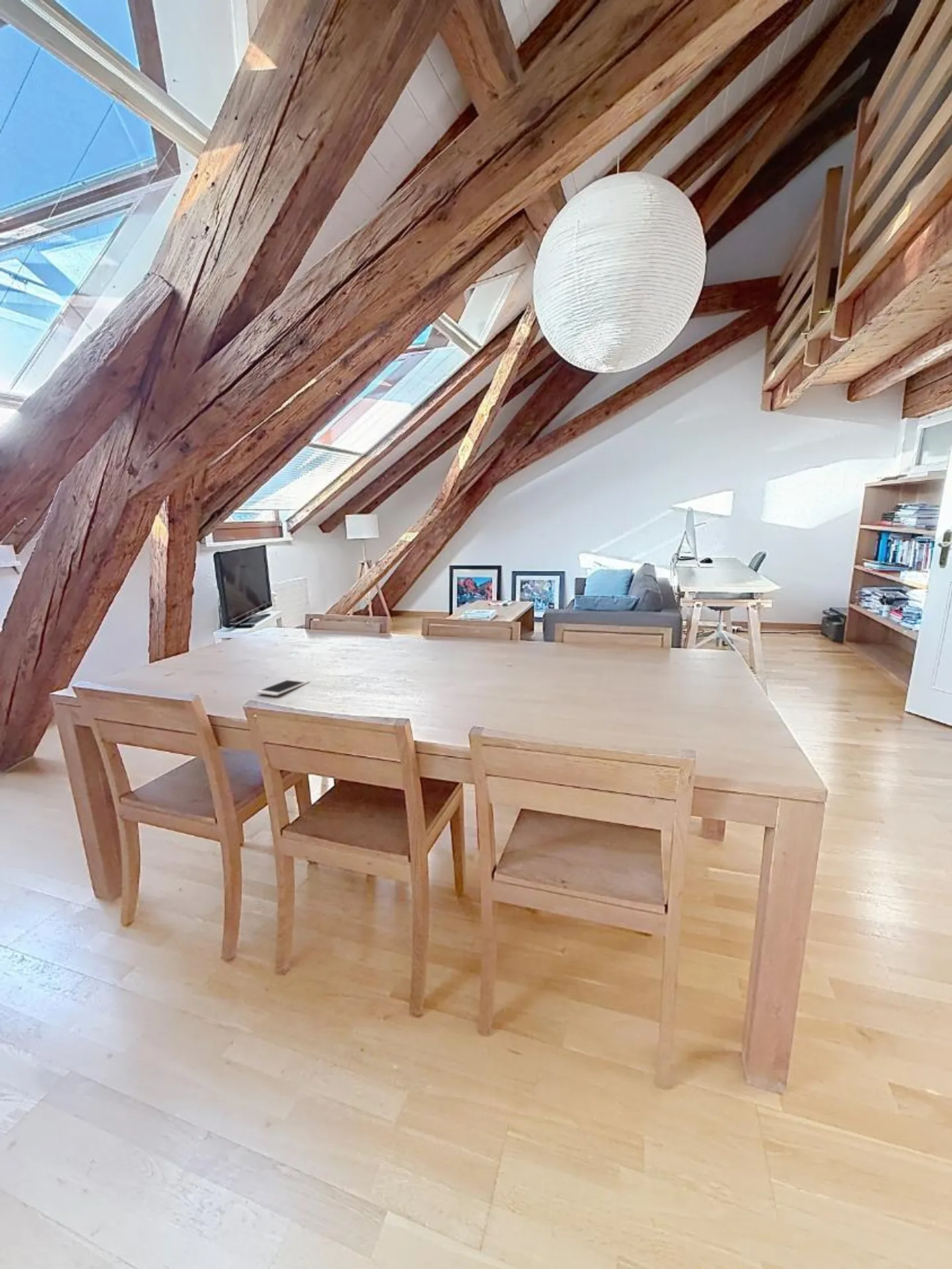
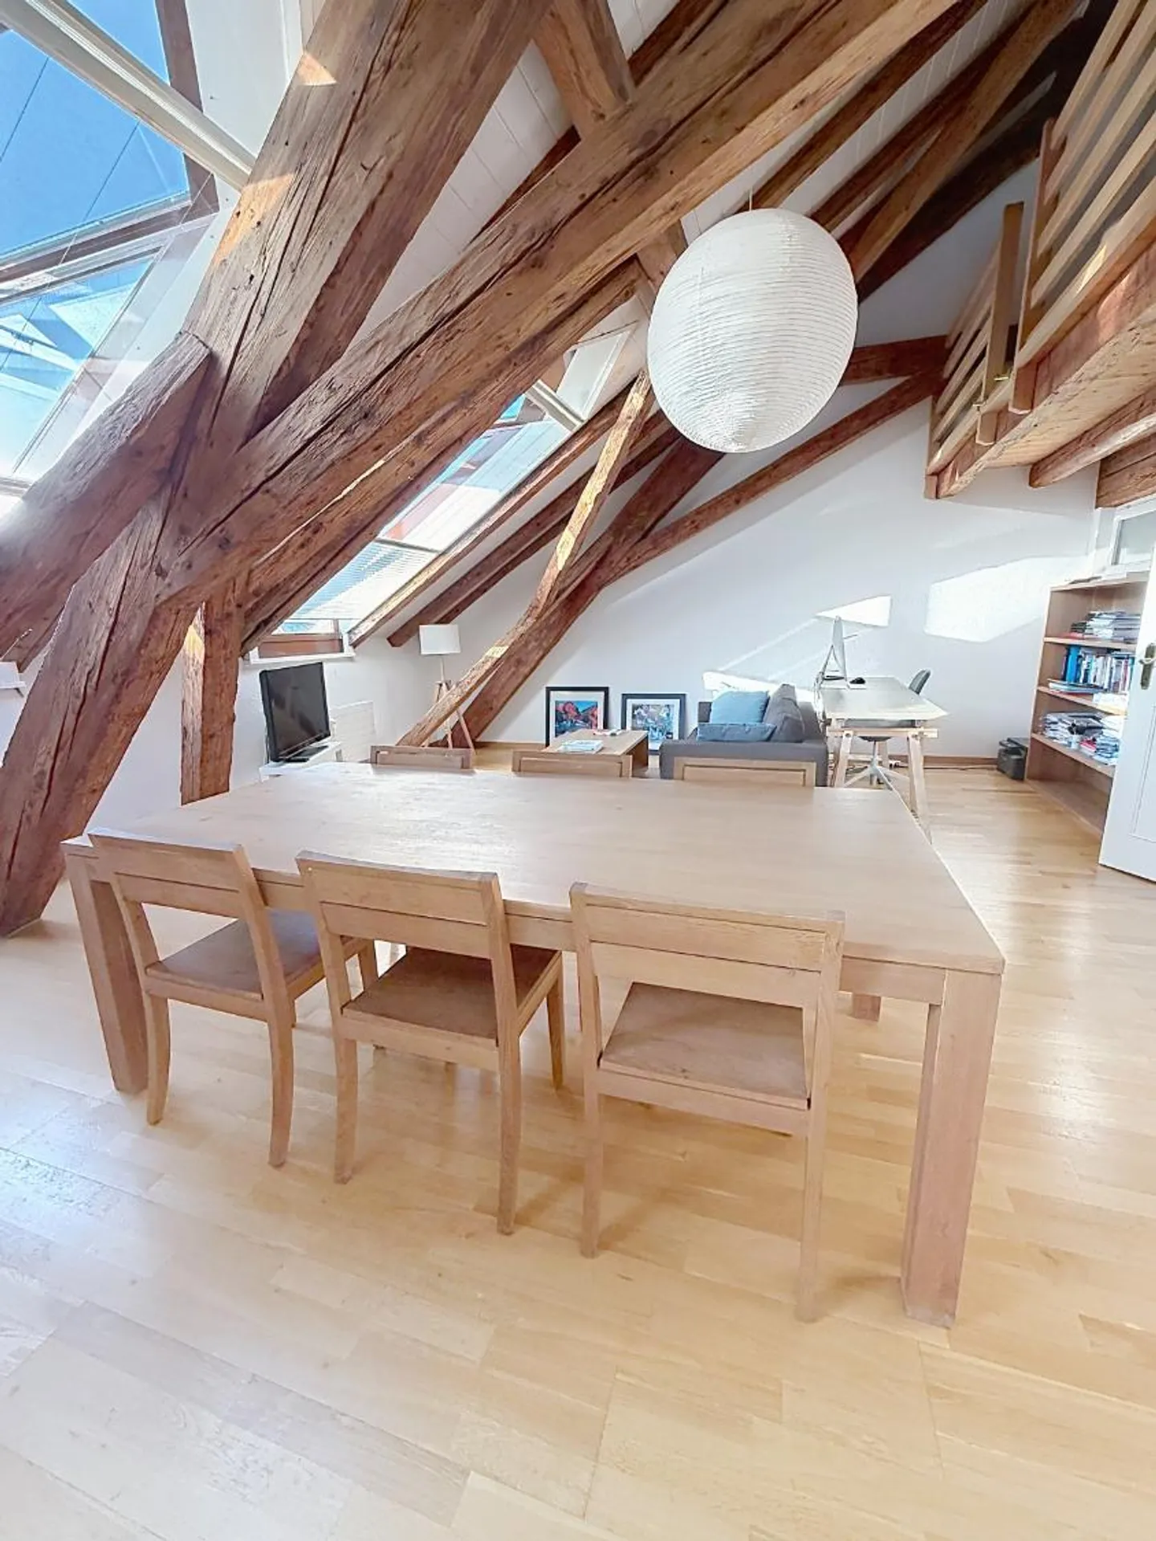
- cell phone (284, 686)
